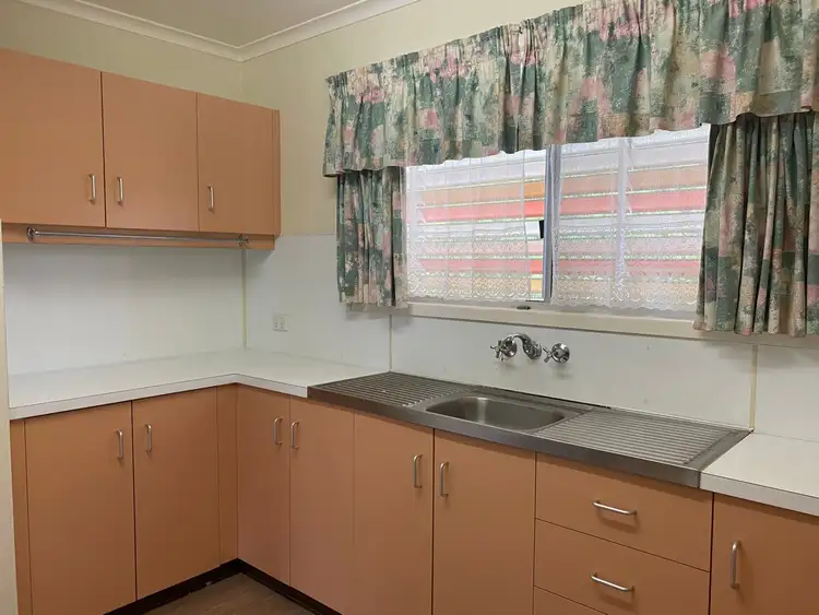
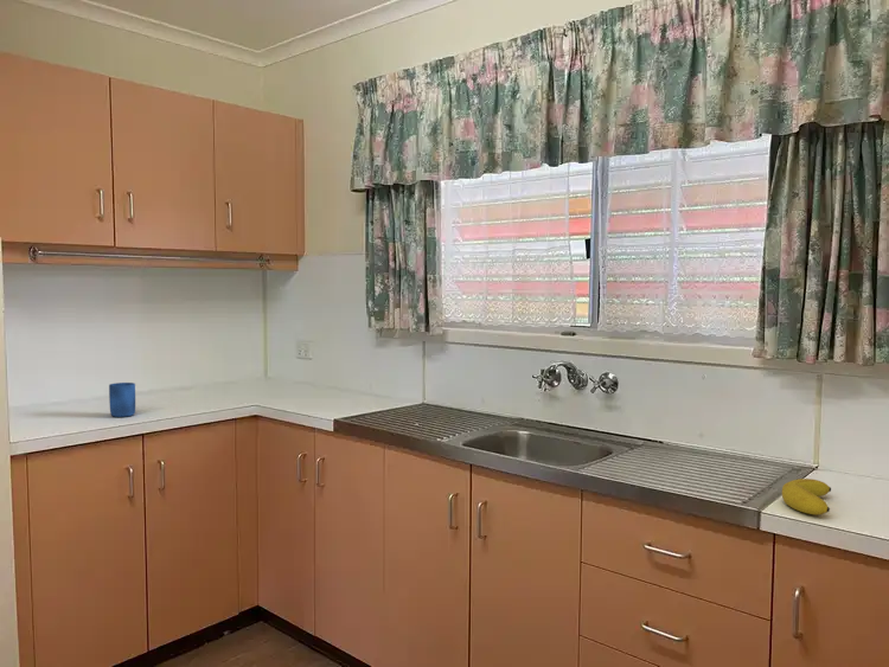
+ mug (120, 399)
+ fruit (805, 494)
